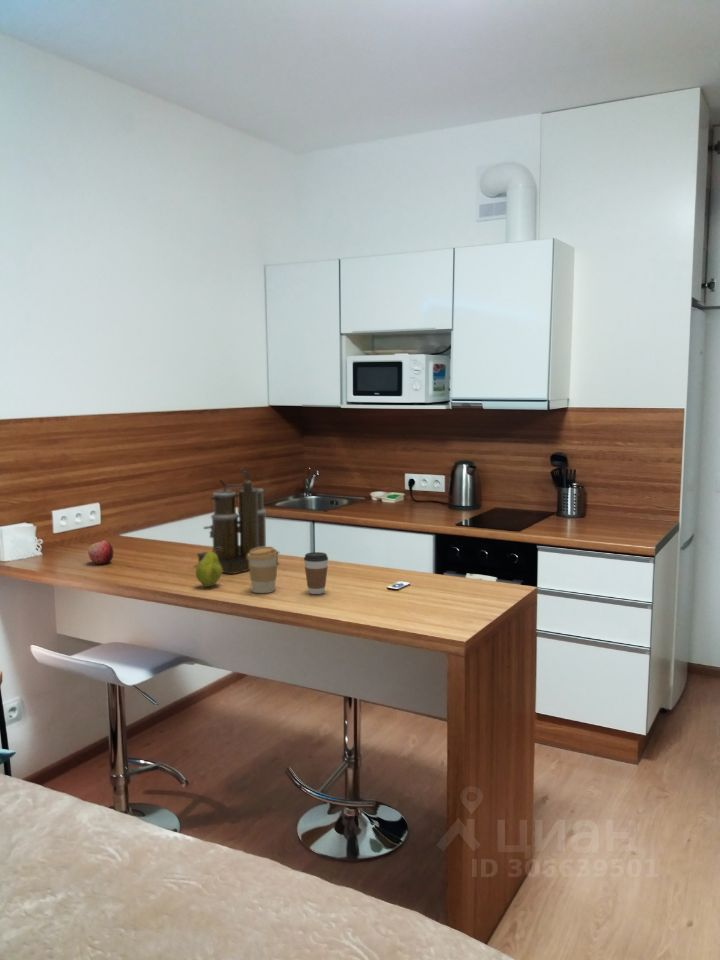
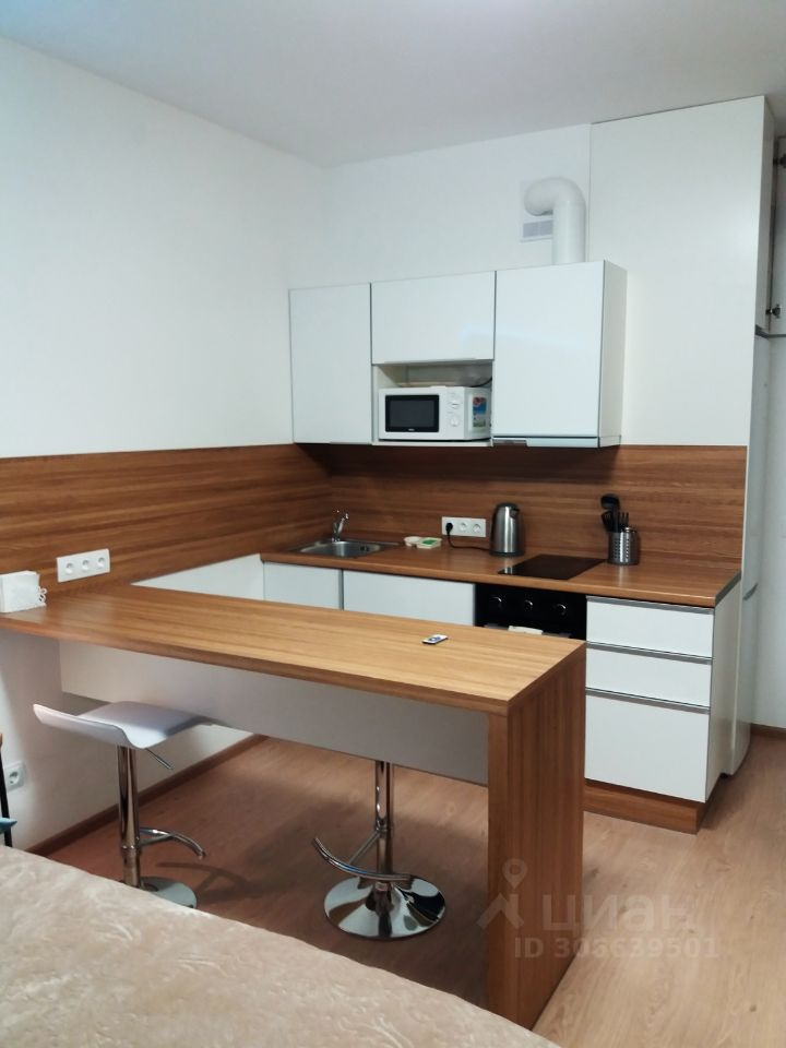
- coffee cup (316, 572)
- coffee maker (237, 515)
- apple (100, 551)
- fruit (210, 567)
- coffee cup (263, 569)
